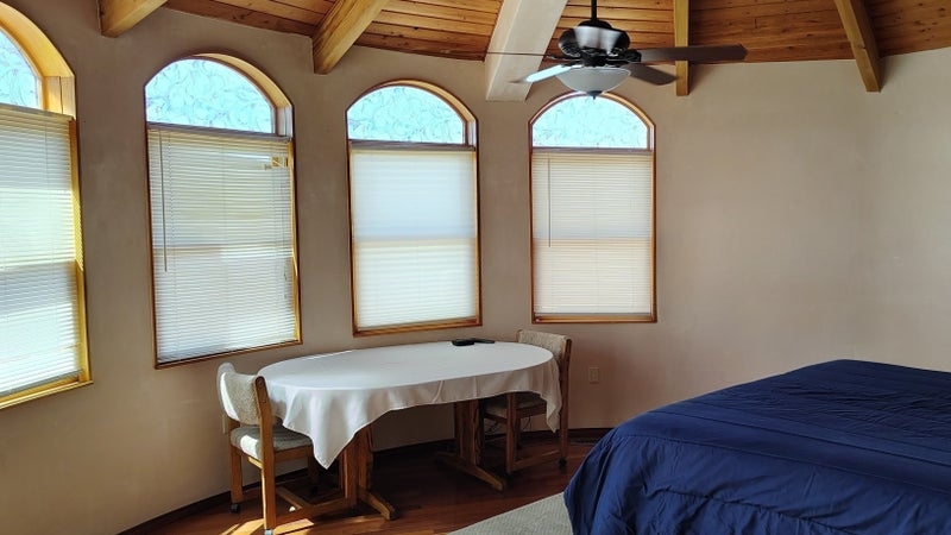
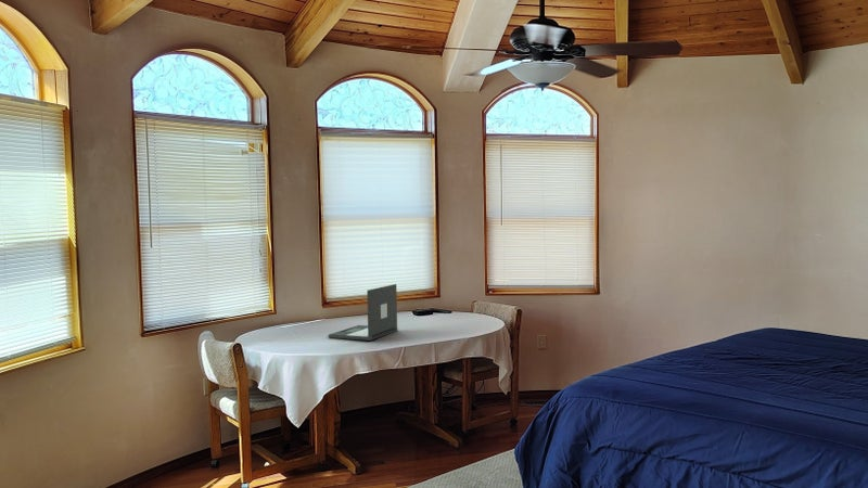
+ laptop (368, 310)
